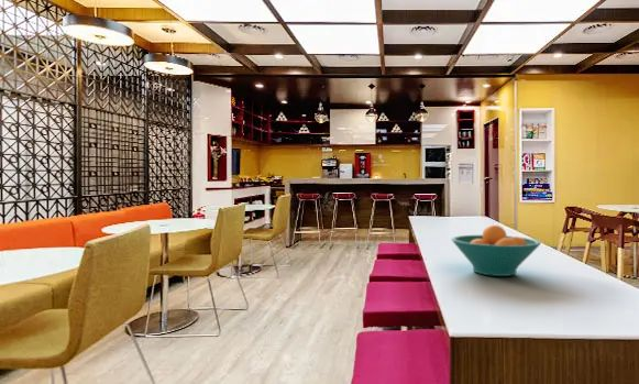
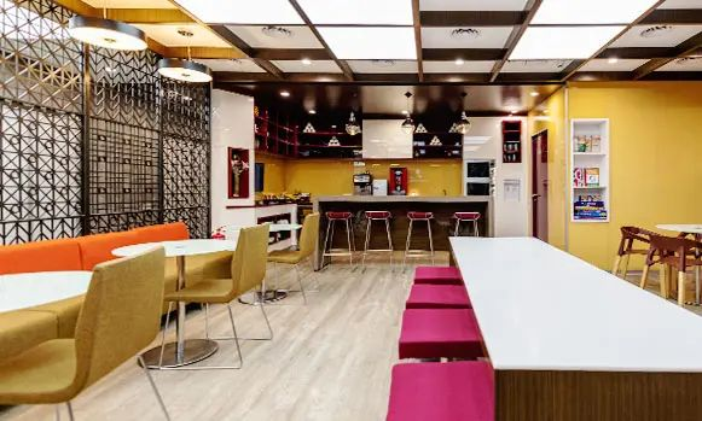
- fruit bowl (494, 249)
